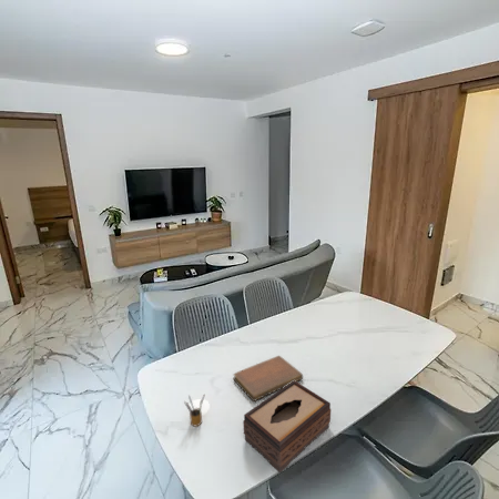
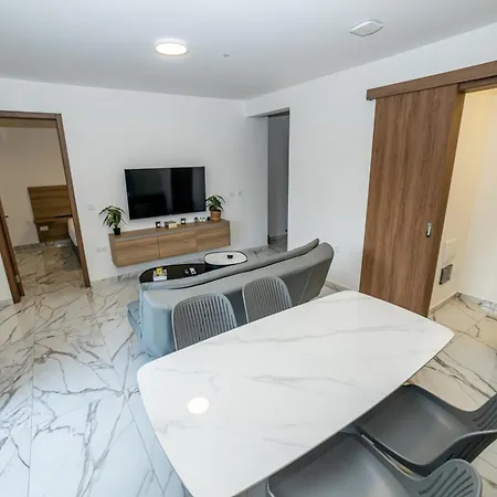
- pencil box (195, 409)
- notebook (267, 376)
- tissue box (287, 420)
